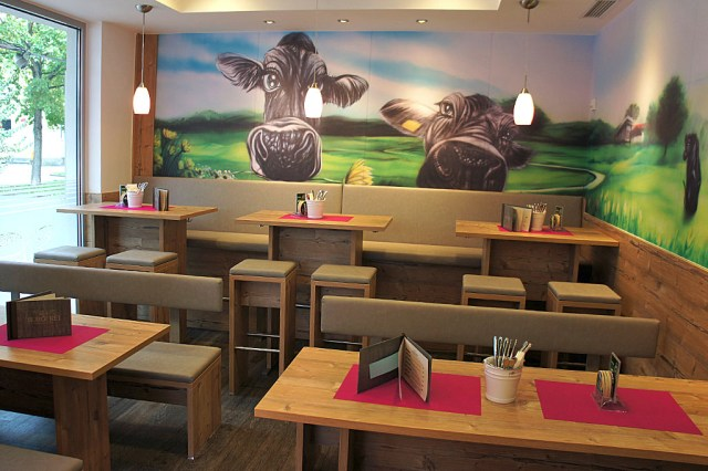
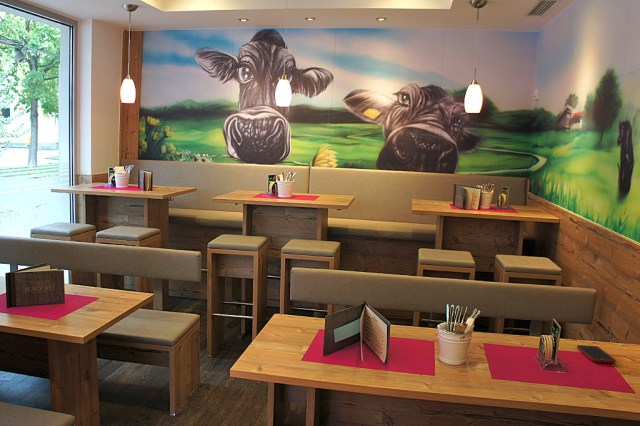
+ cell phone (595, 353)
